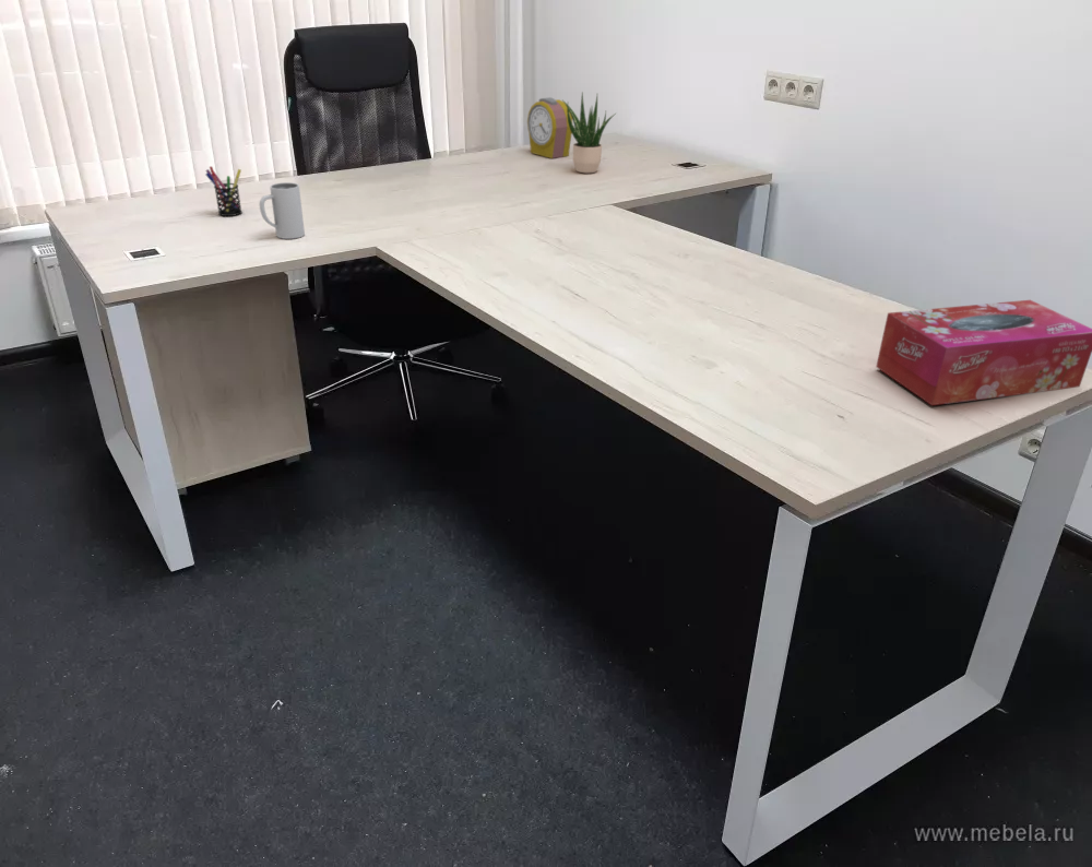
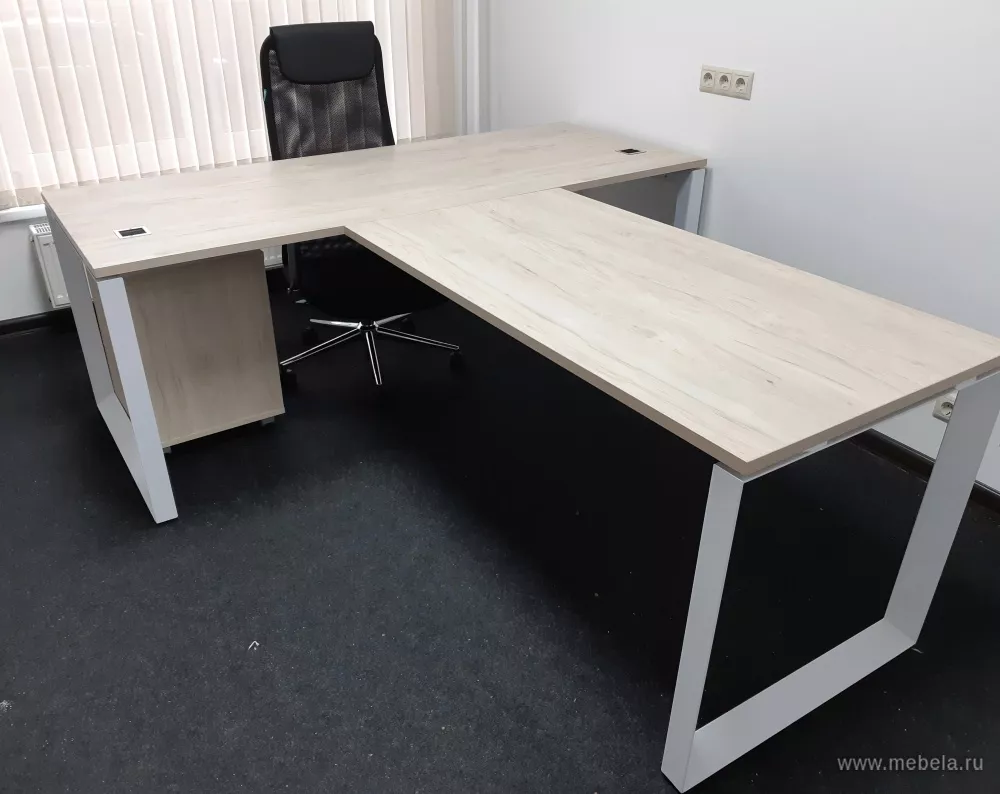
- mug (281, 211)
- alarm clock (549, 126)
- tissue box (983, 349)
- potted plant (585, 130)
- pen holder (226, 190)
